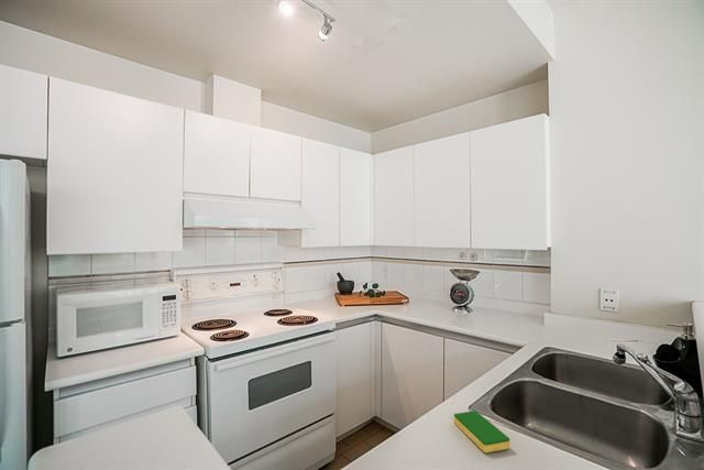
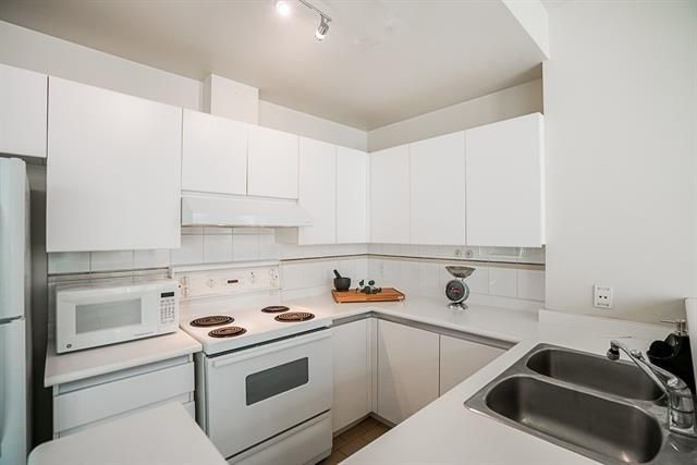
- dish sponge (480, 429)
